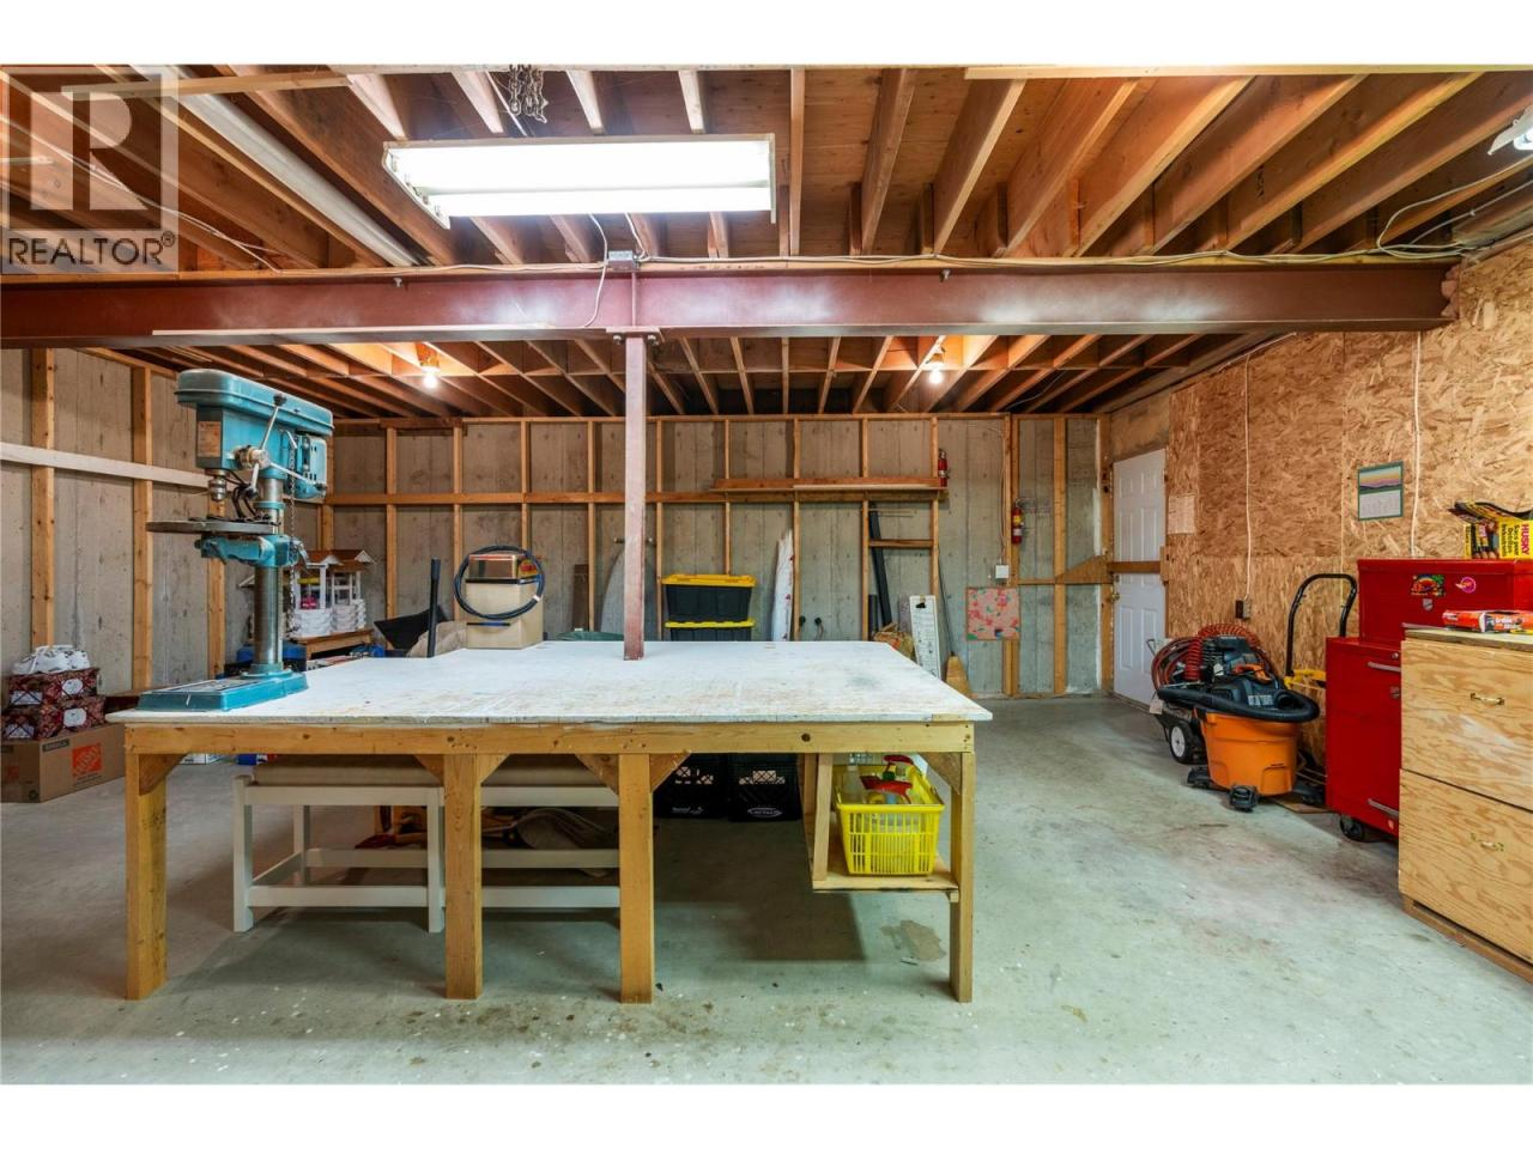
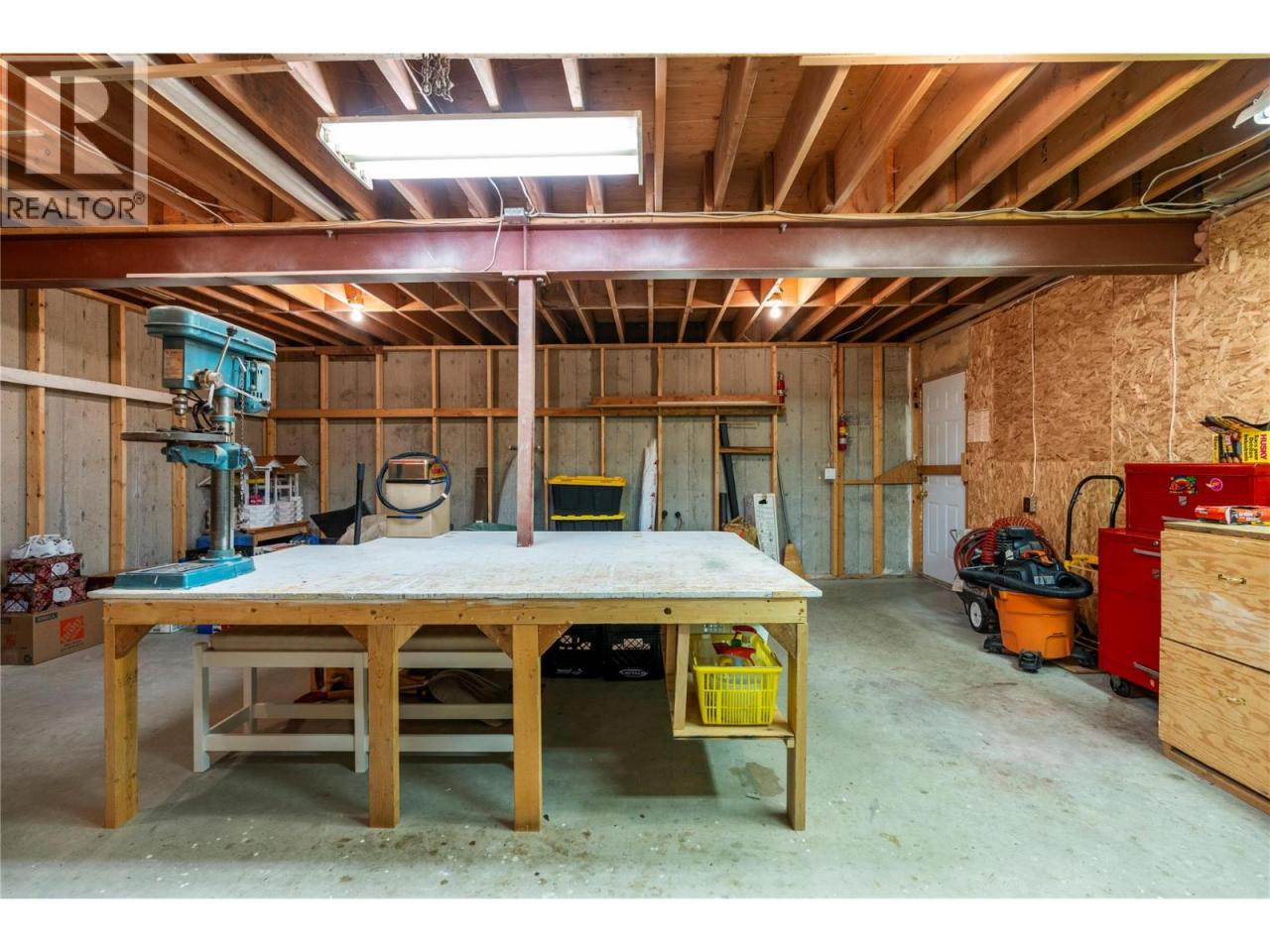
- calendar (1380, 491)
- wall art (993, 613)
